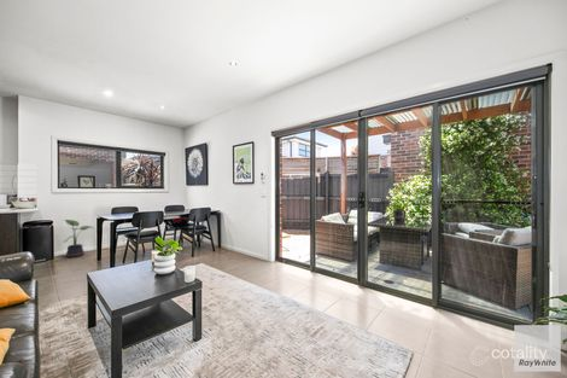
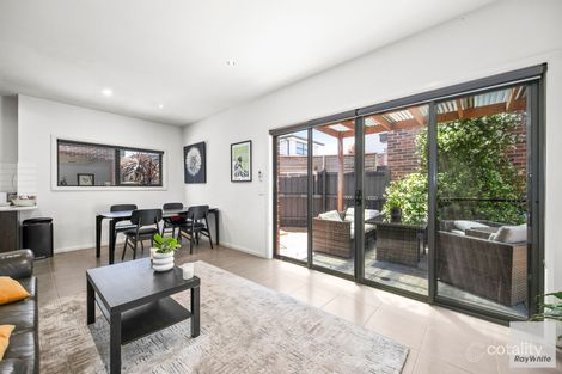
- potted plant (76, 237)
